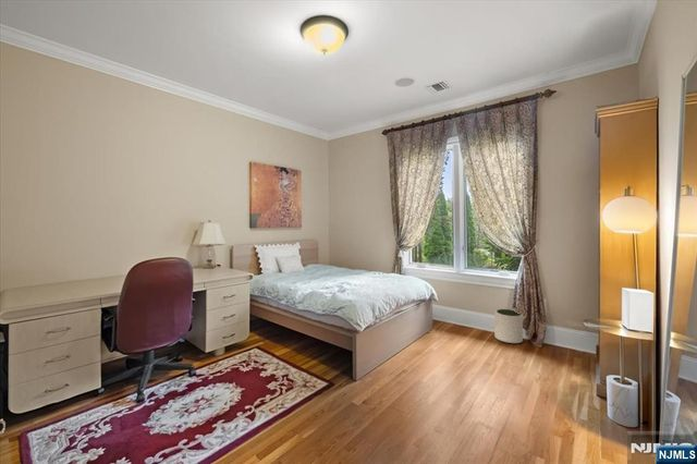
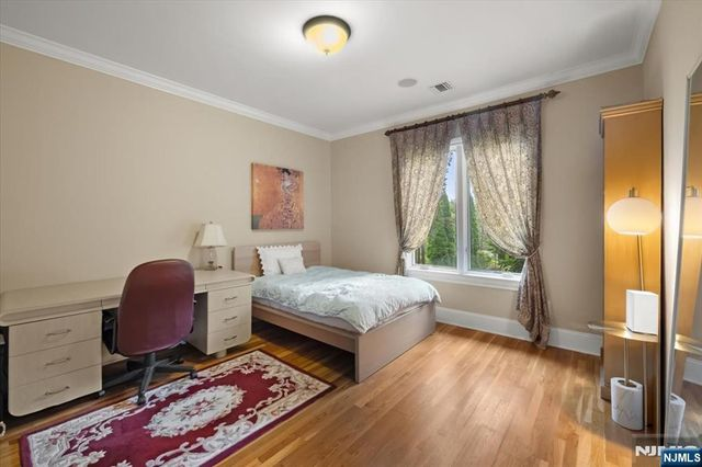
- plant pot (508, 326)
